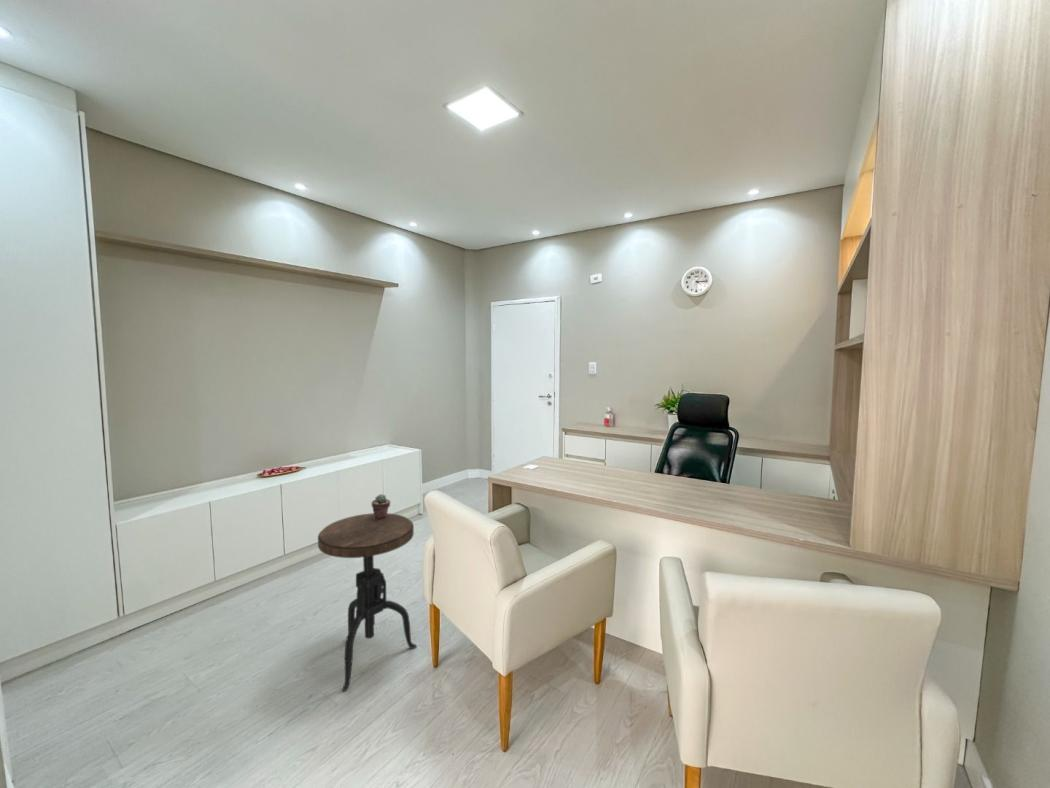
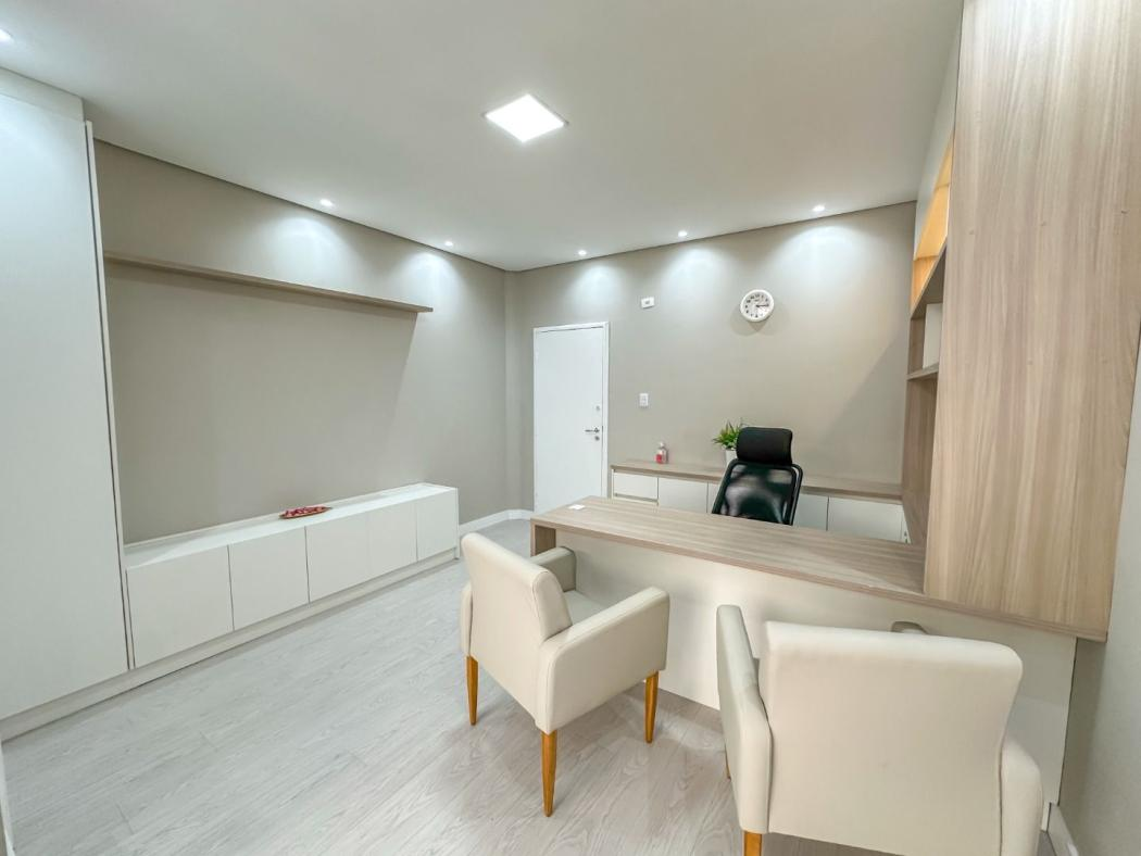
- potted succulent (380, 505)
- side table (368, 593)
